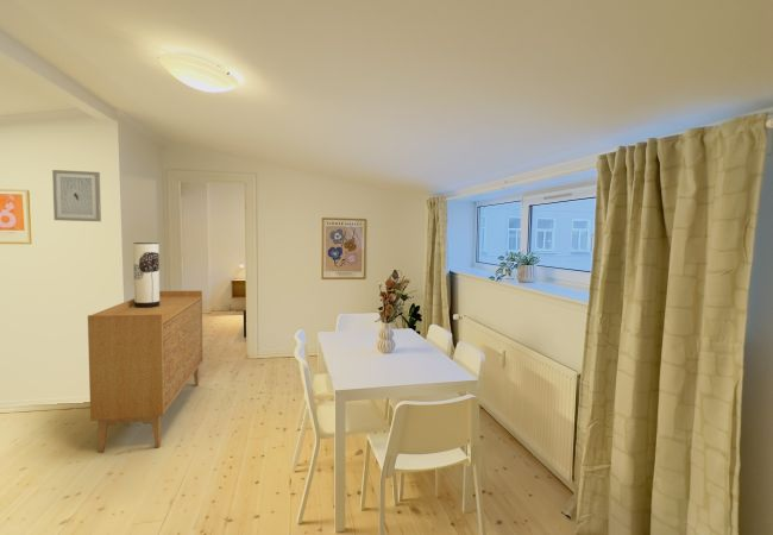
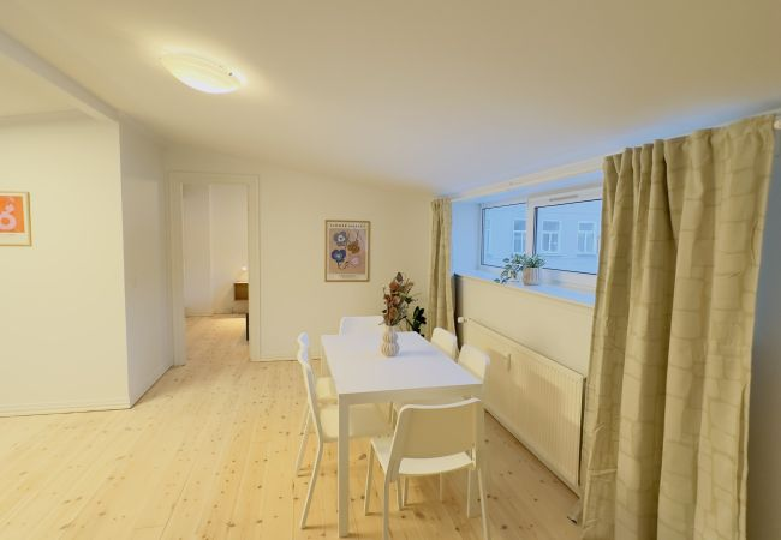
- wall art (76, 196)
- table lamp (146, 273)
- sideboard (157, 357)
